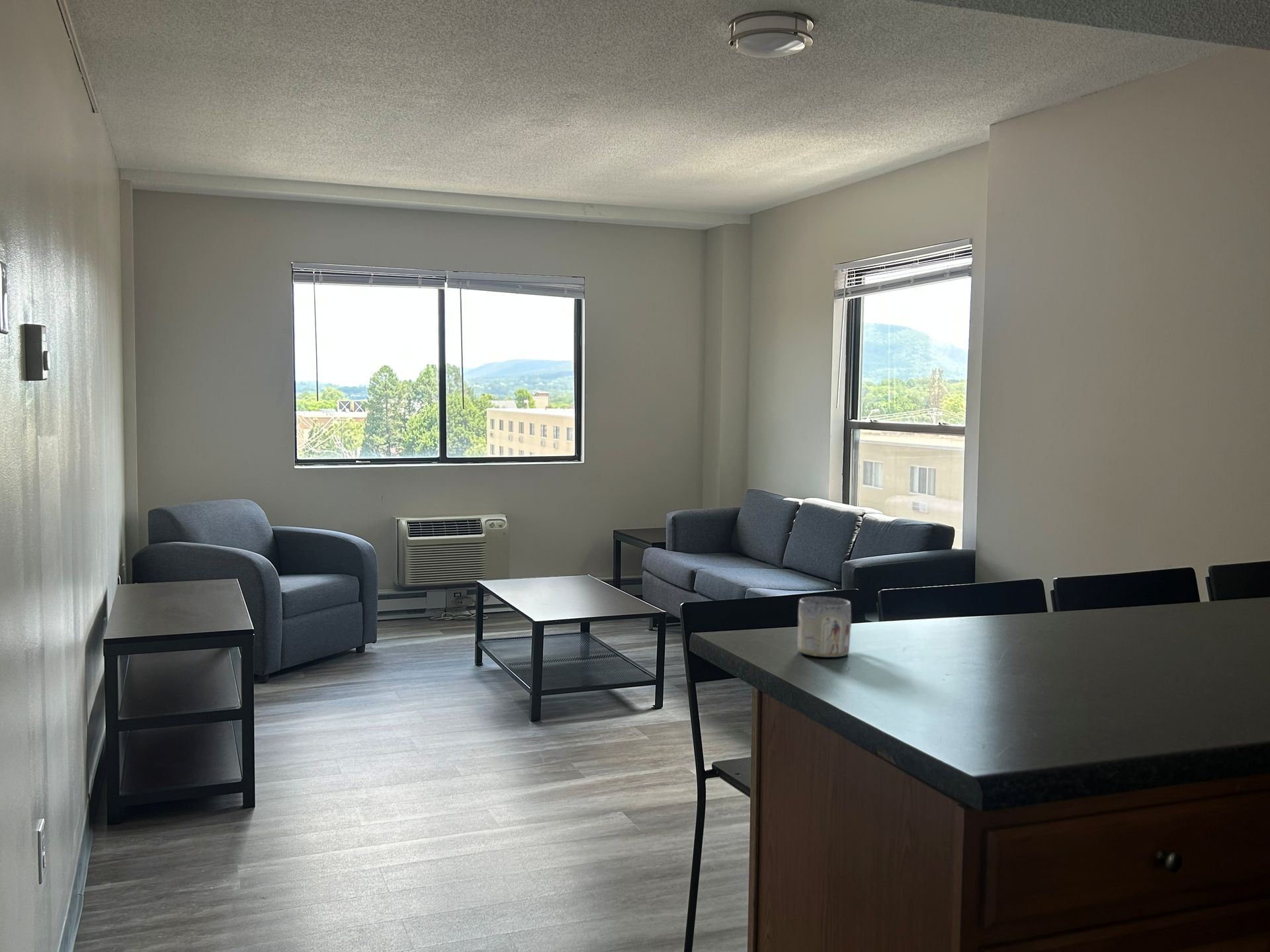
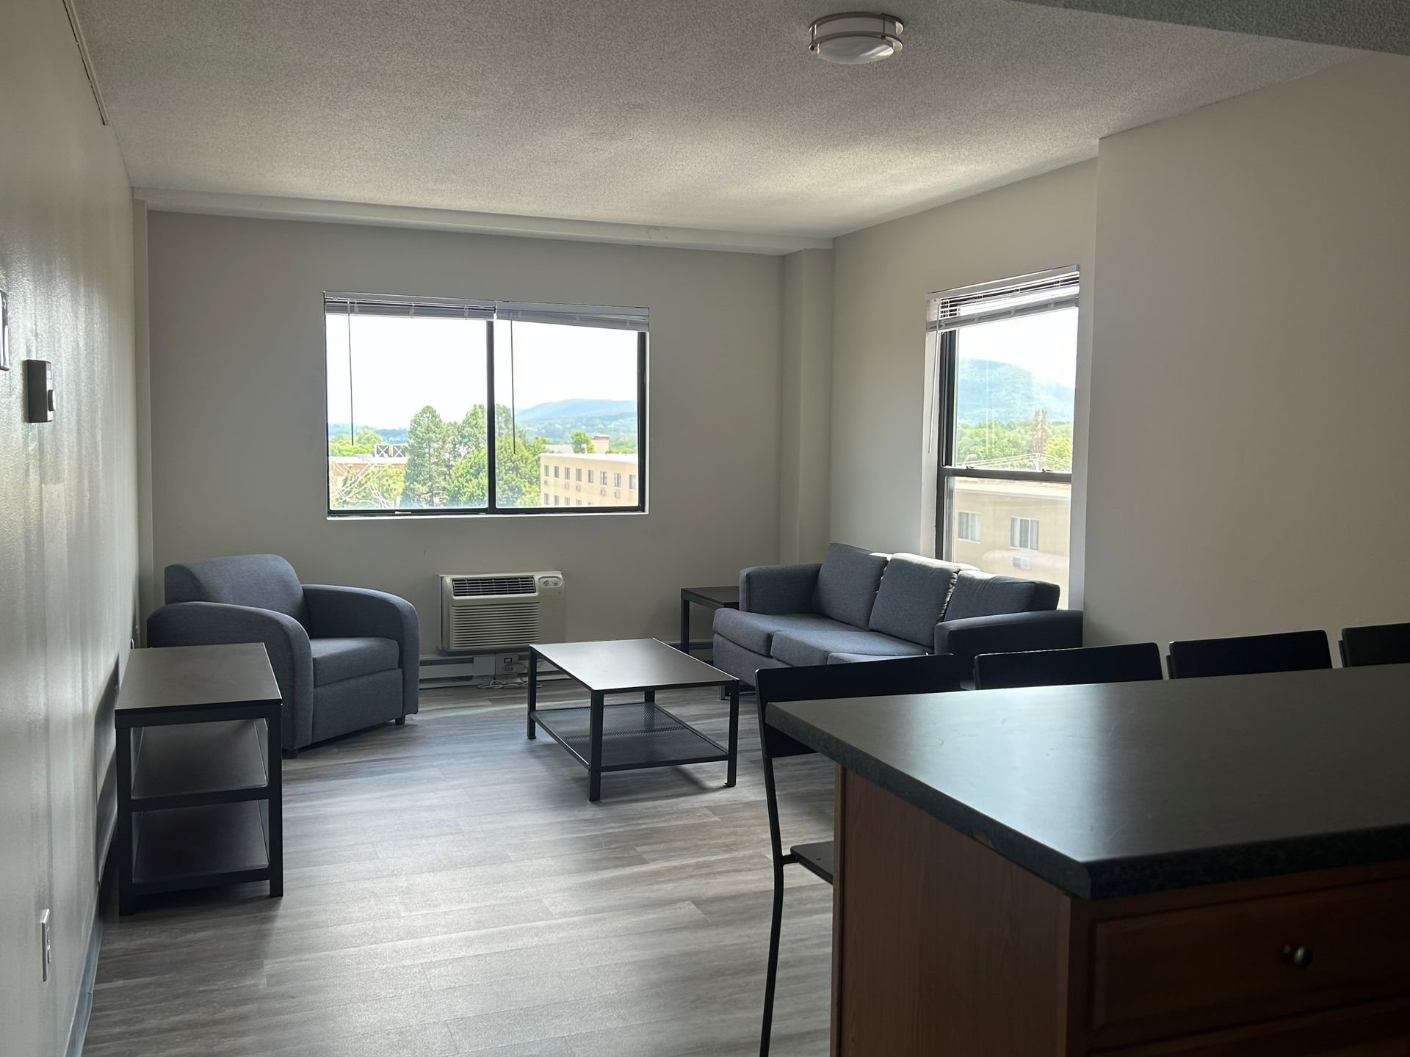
- mug (829, 625)
